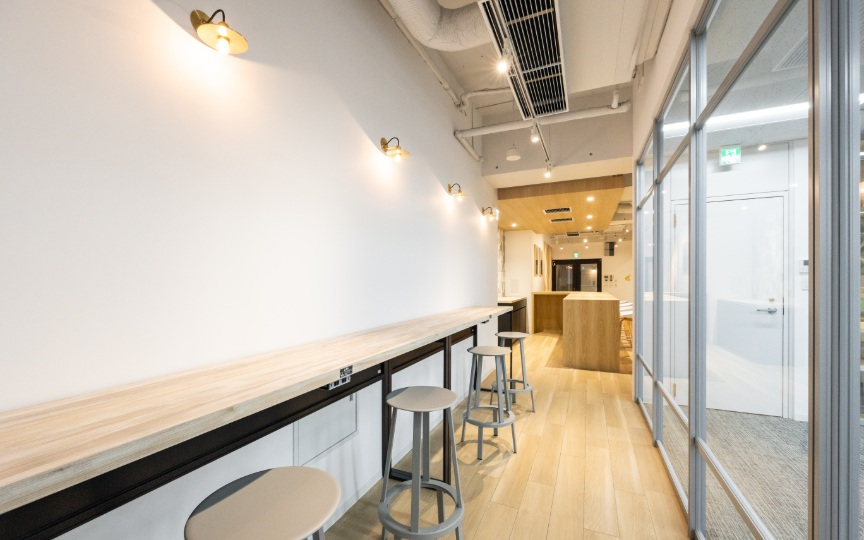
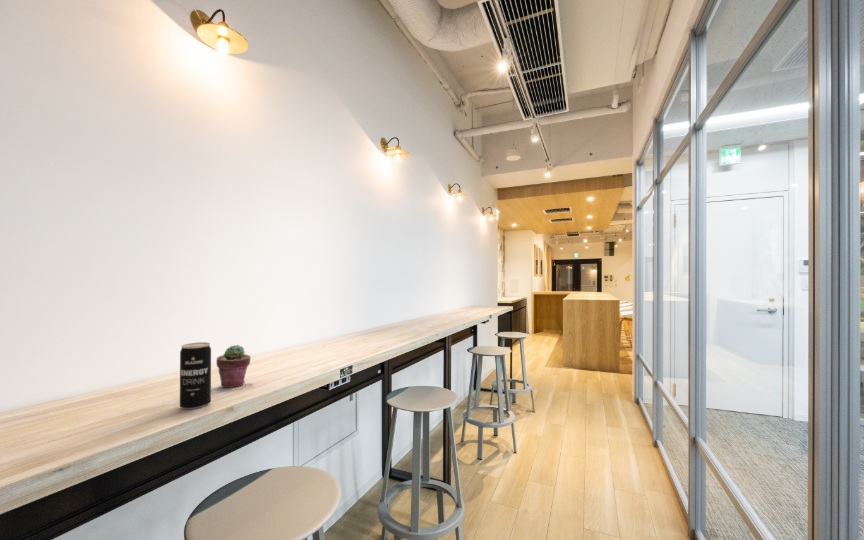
+ beverage can (195, 374)
+ potted succulent (233, 365)
